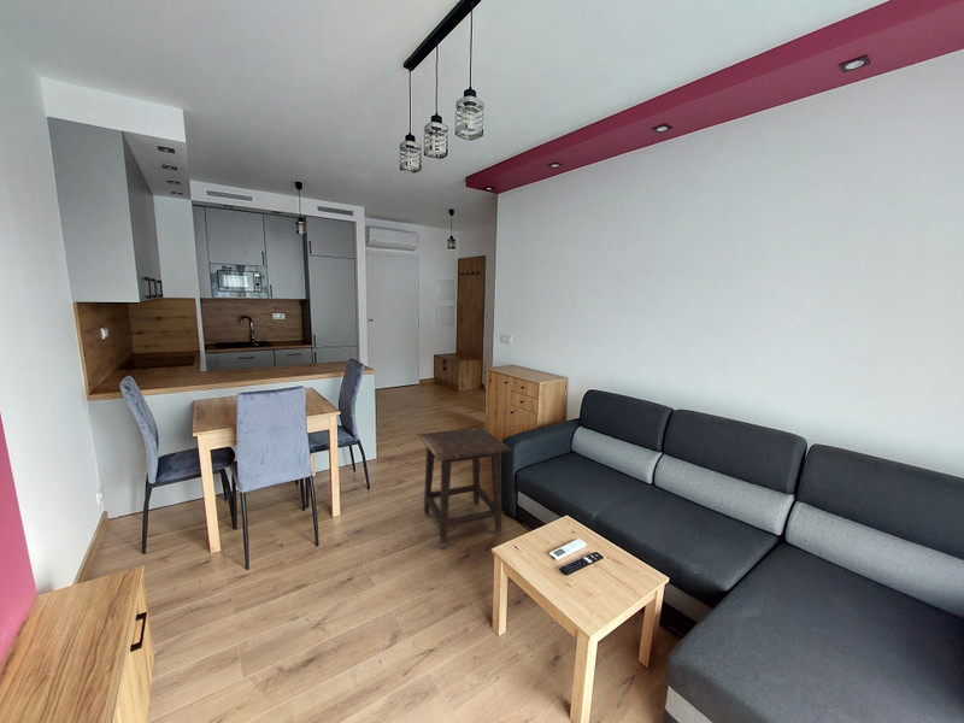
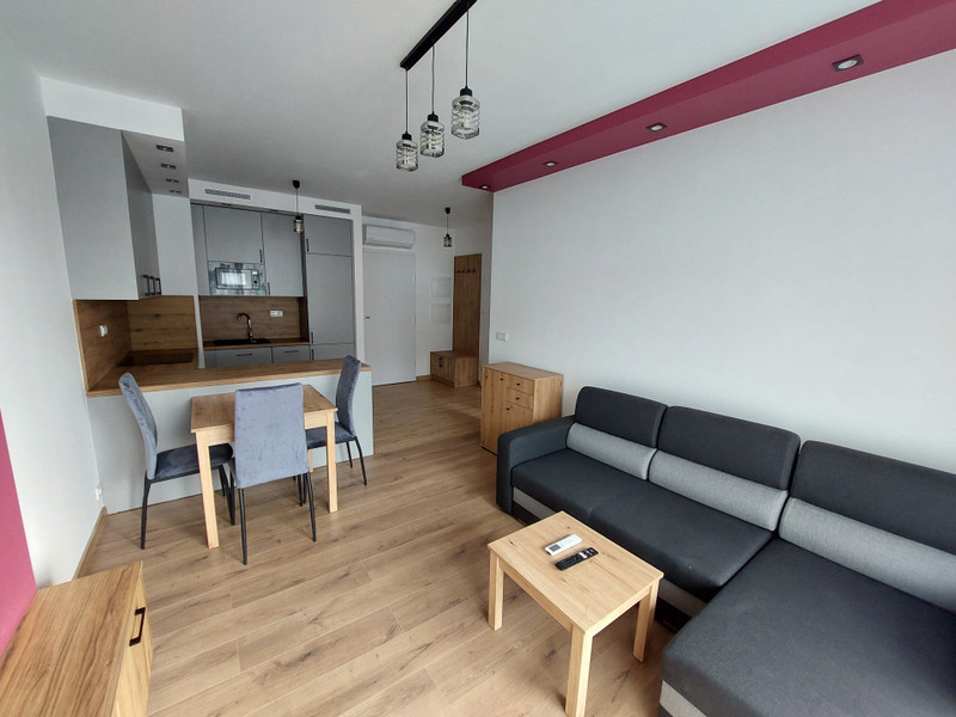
- side table (464, 486)
